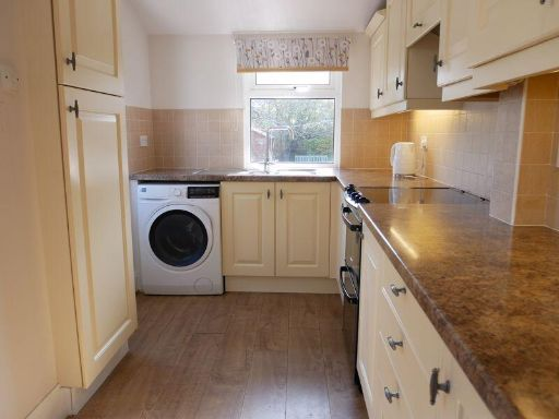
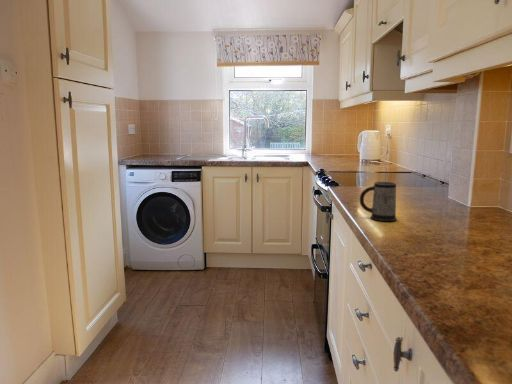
+ mug (378, 200)
